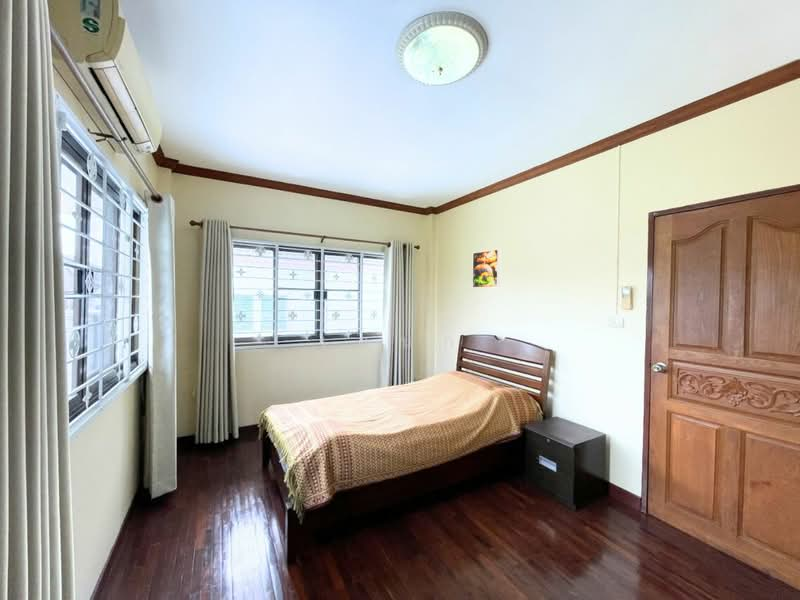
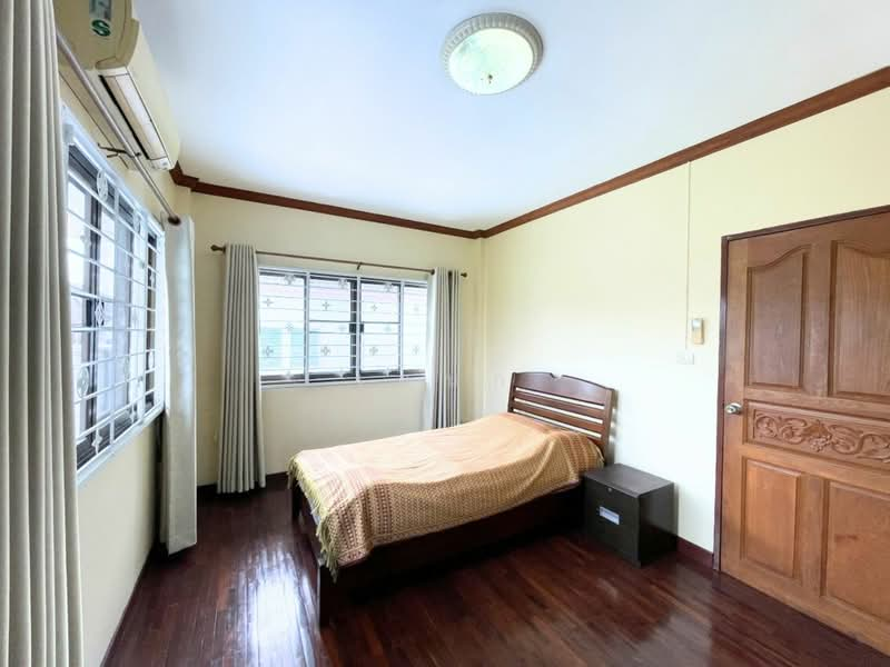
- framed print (485, 269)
